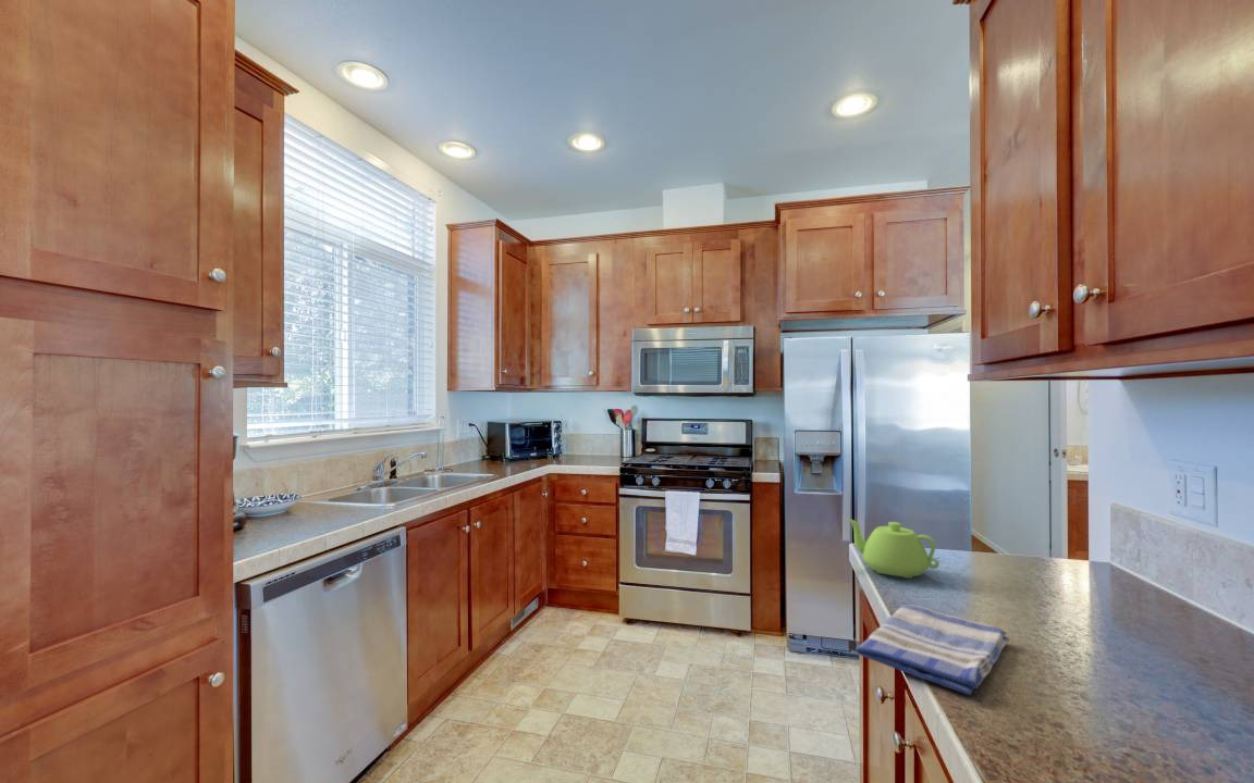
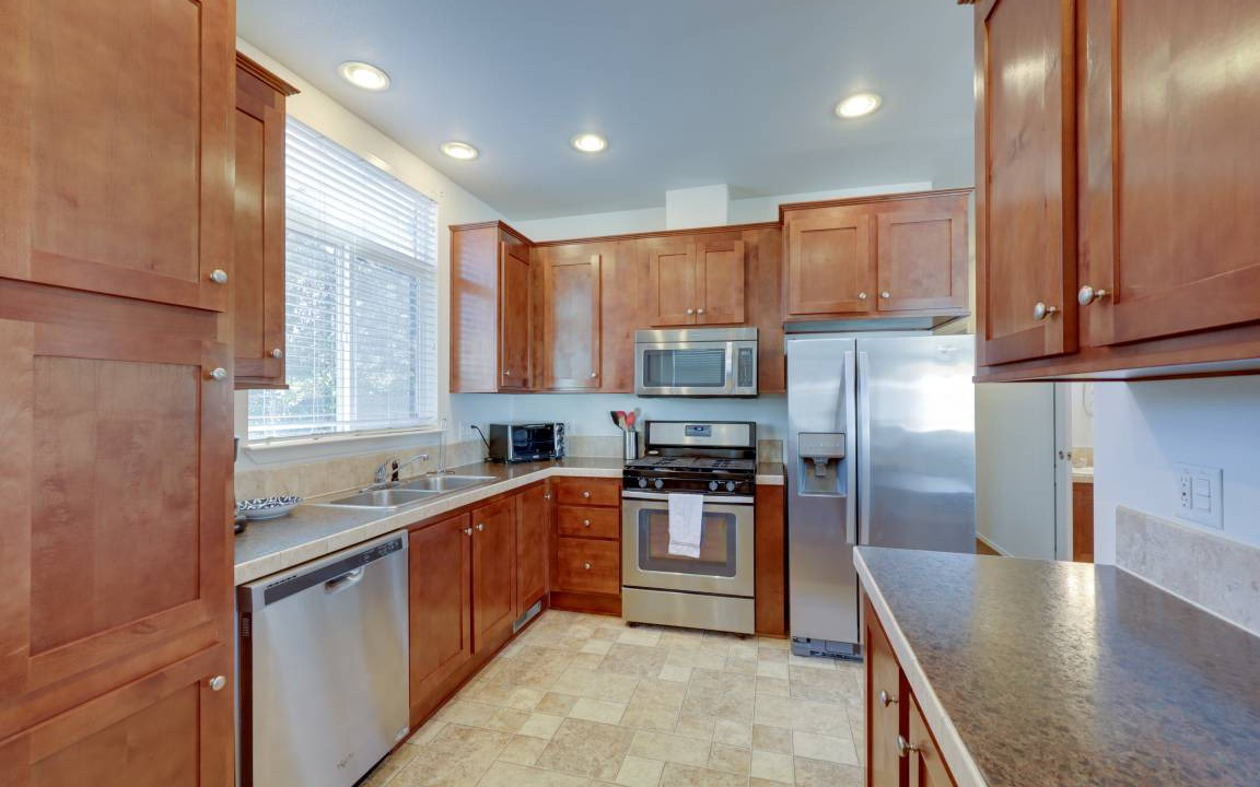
- dish towel (933, 641)
- teapot (890, 546)
